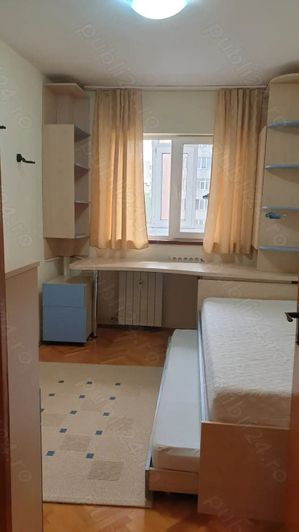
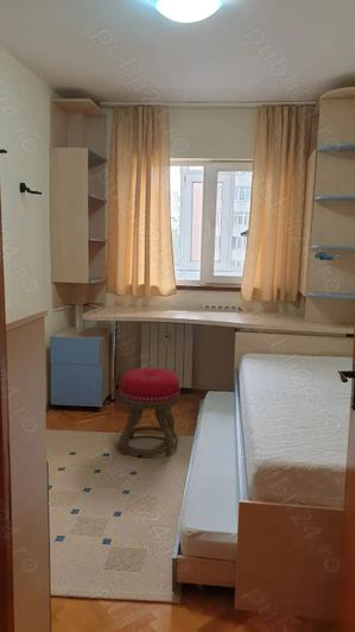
+ stool (148, 409)
